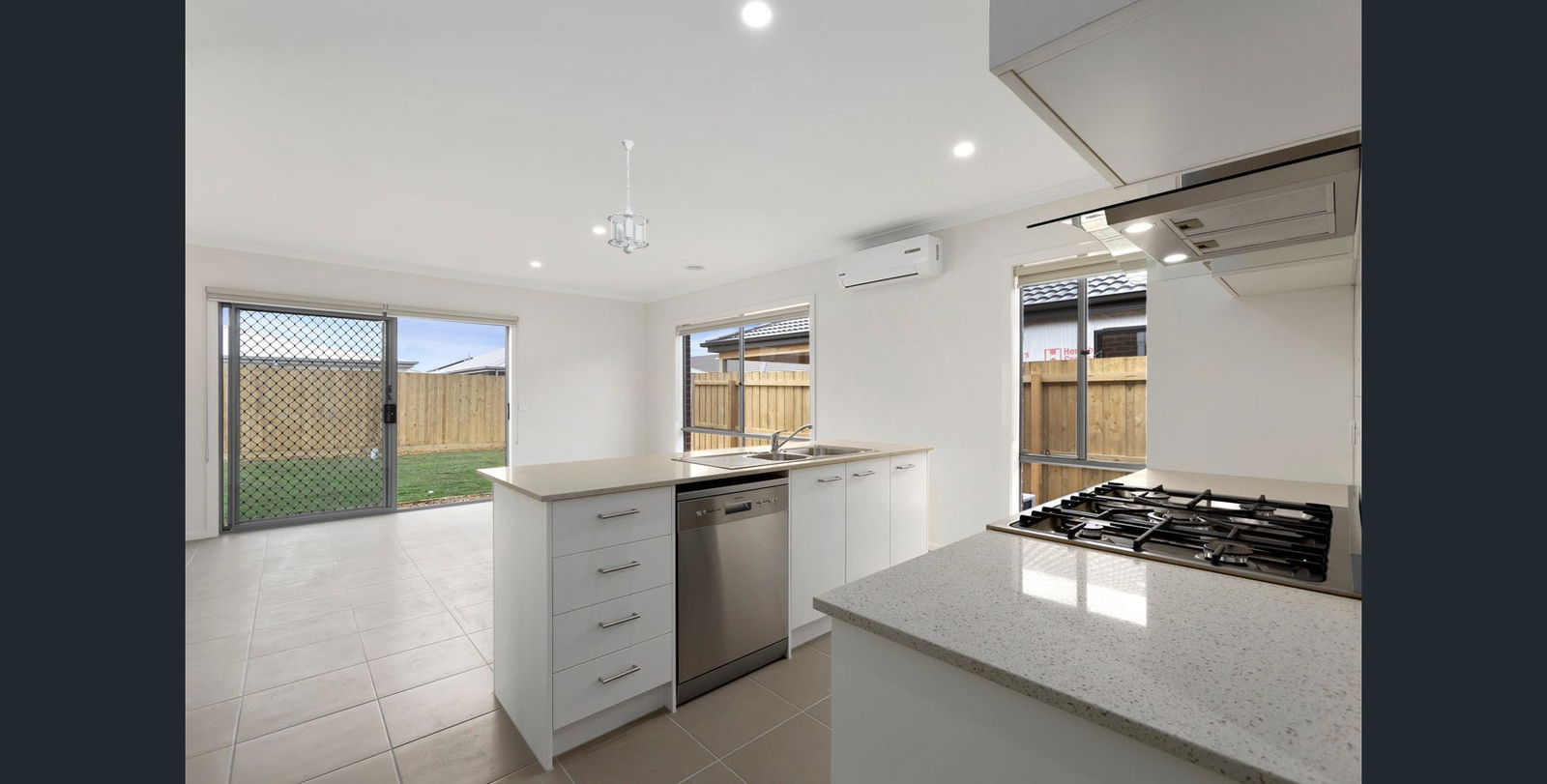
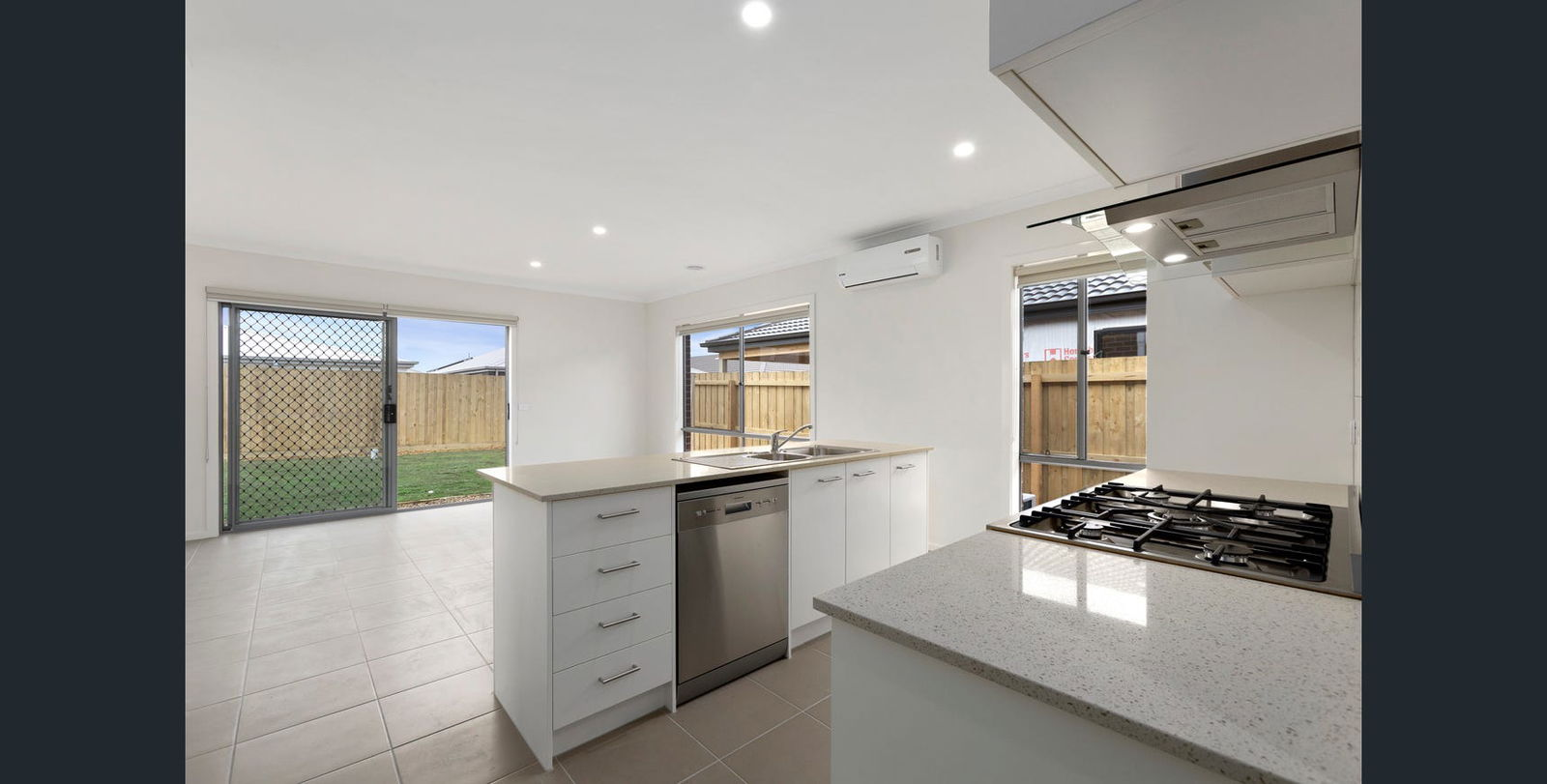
- pendant light (628, 198)
